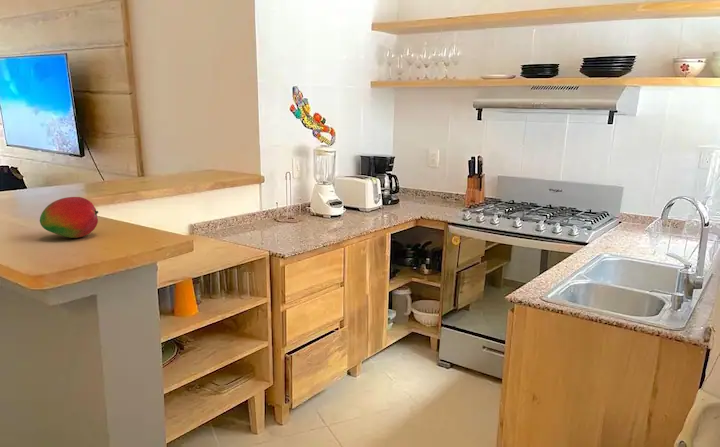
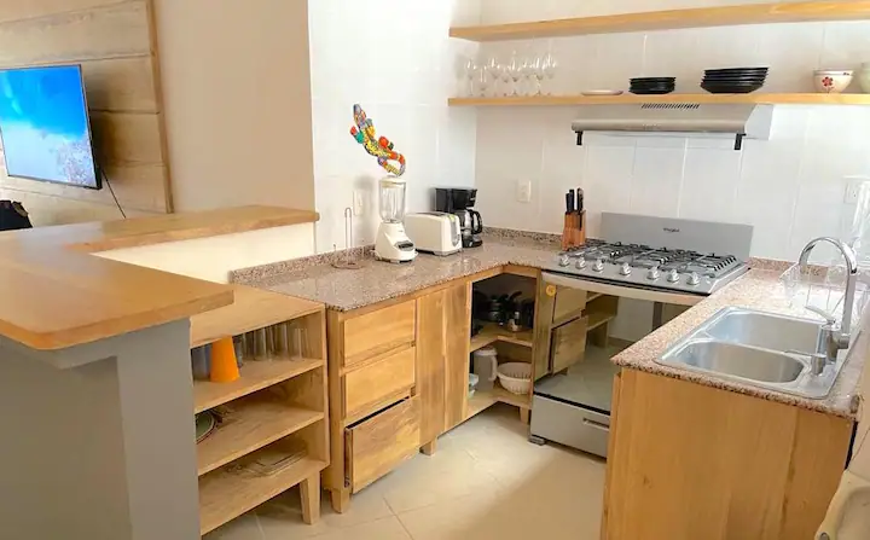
- fruit (69, 217)
